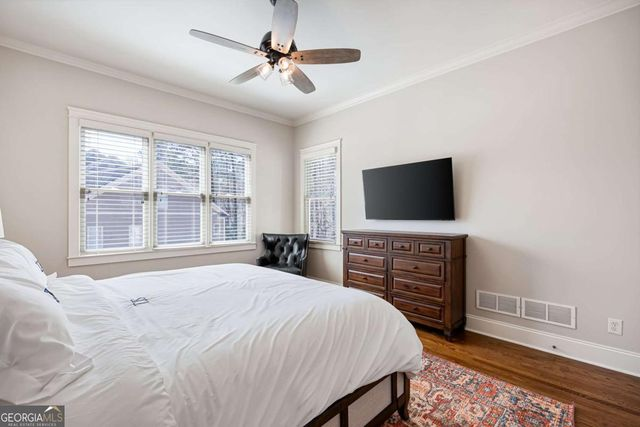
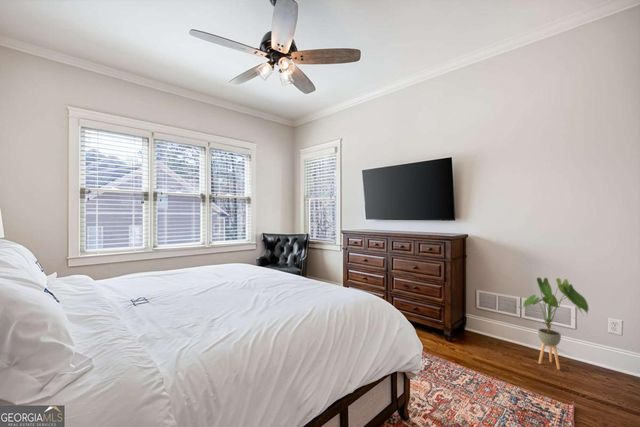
+ house plant (552, 319)
